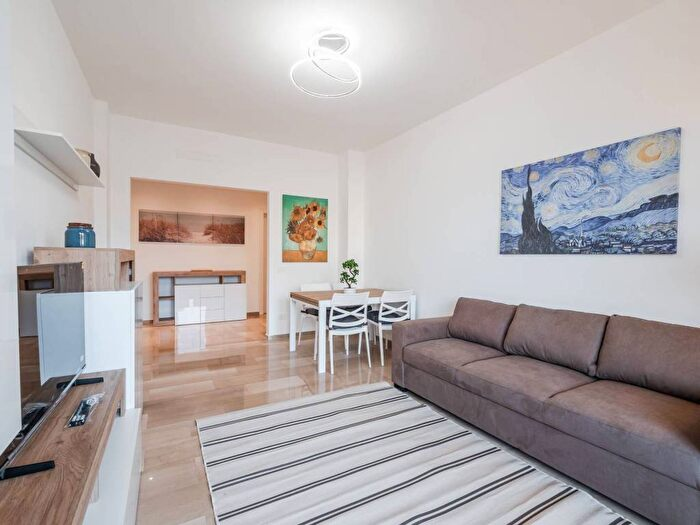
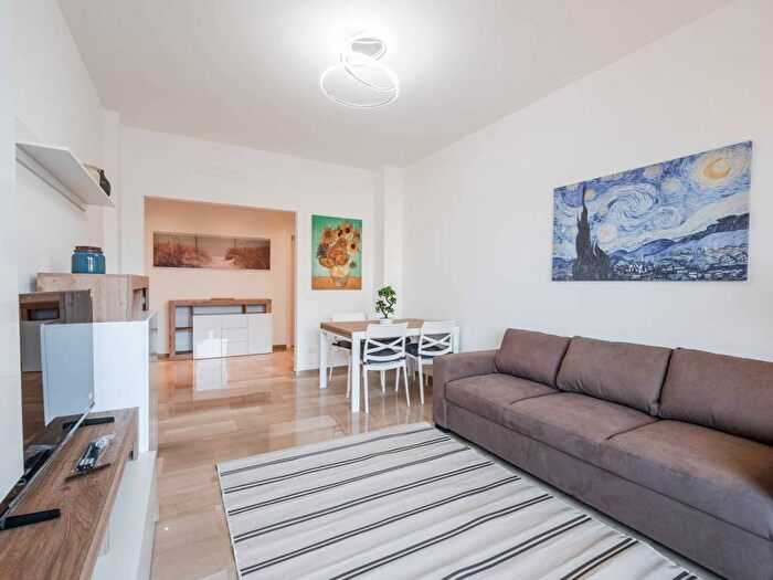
+ pen (89, 471)
